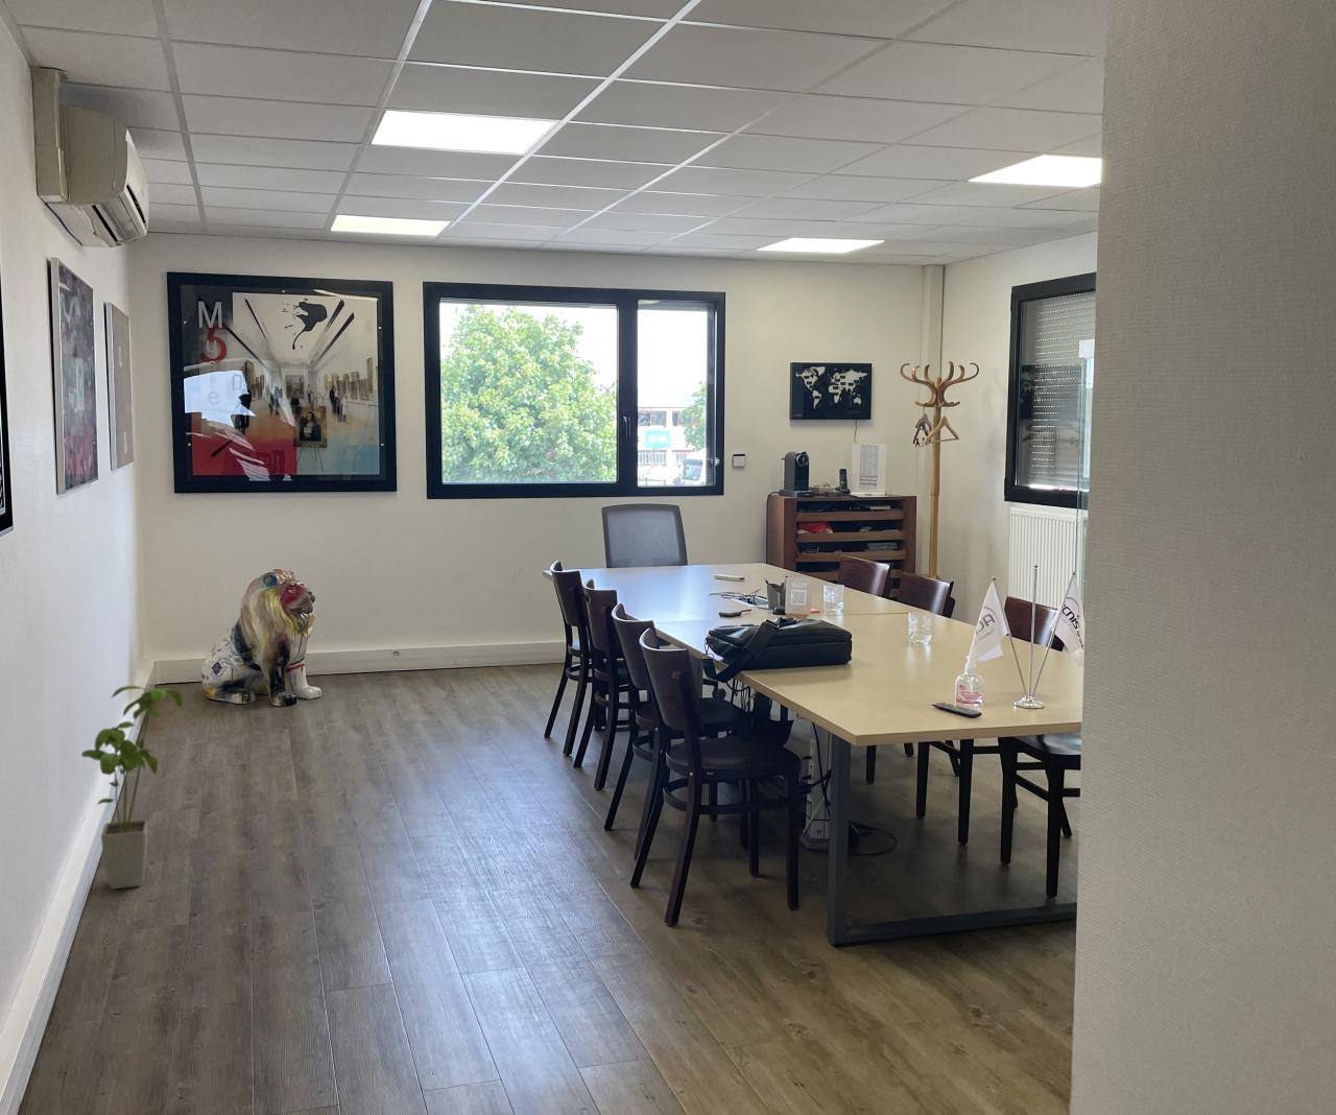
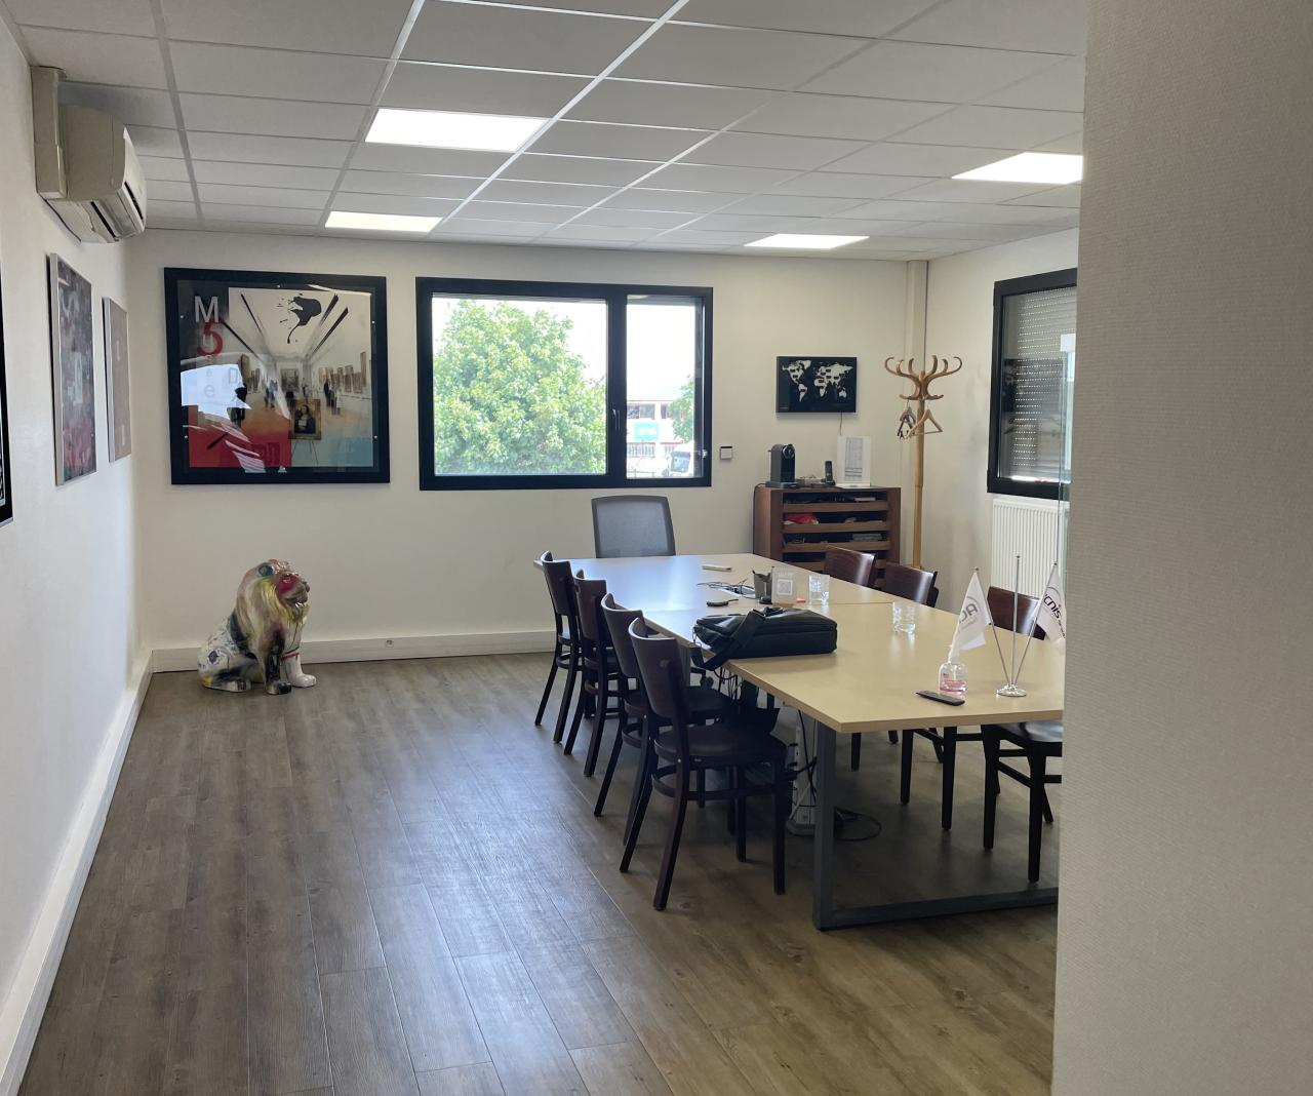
- house plant (135, 782)
